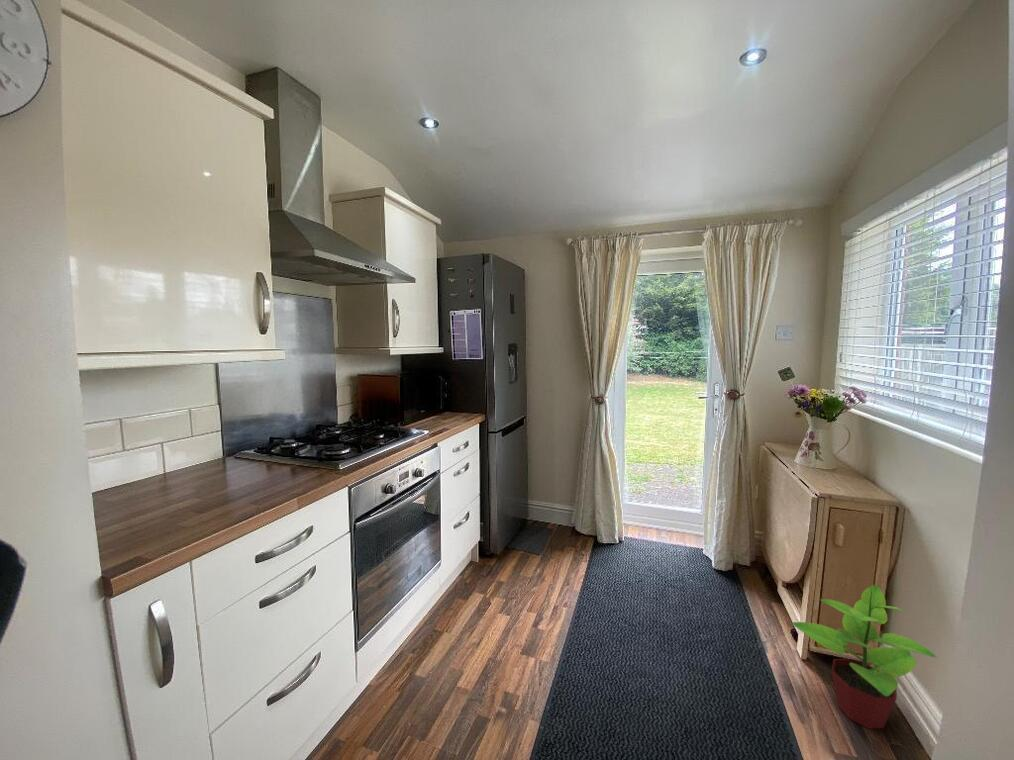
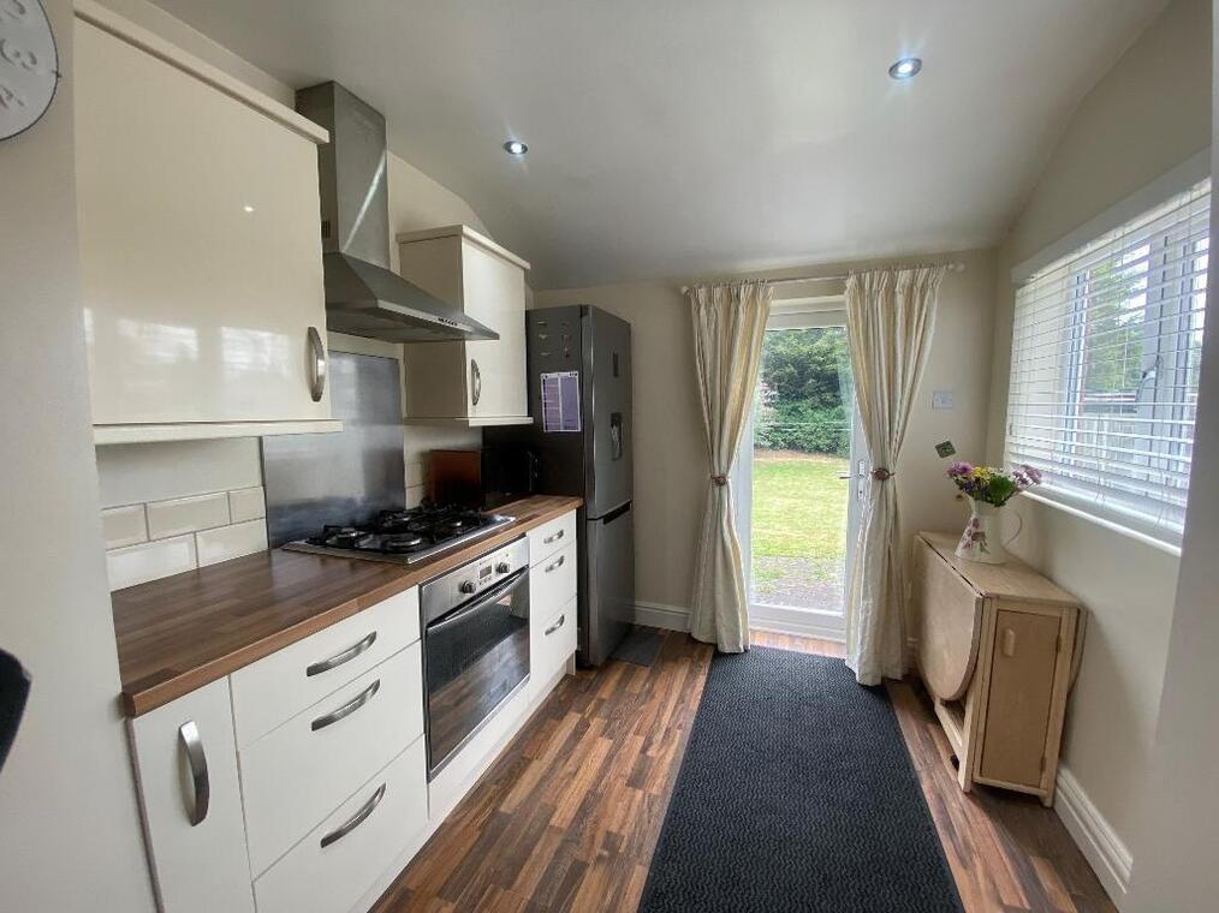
- potted plant (867, 653)
